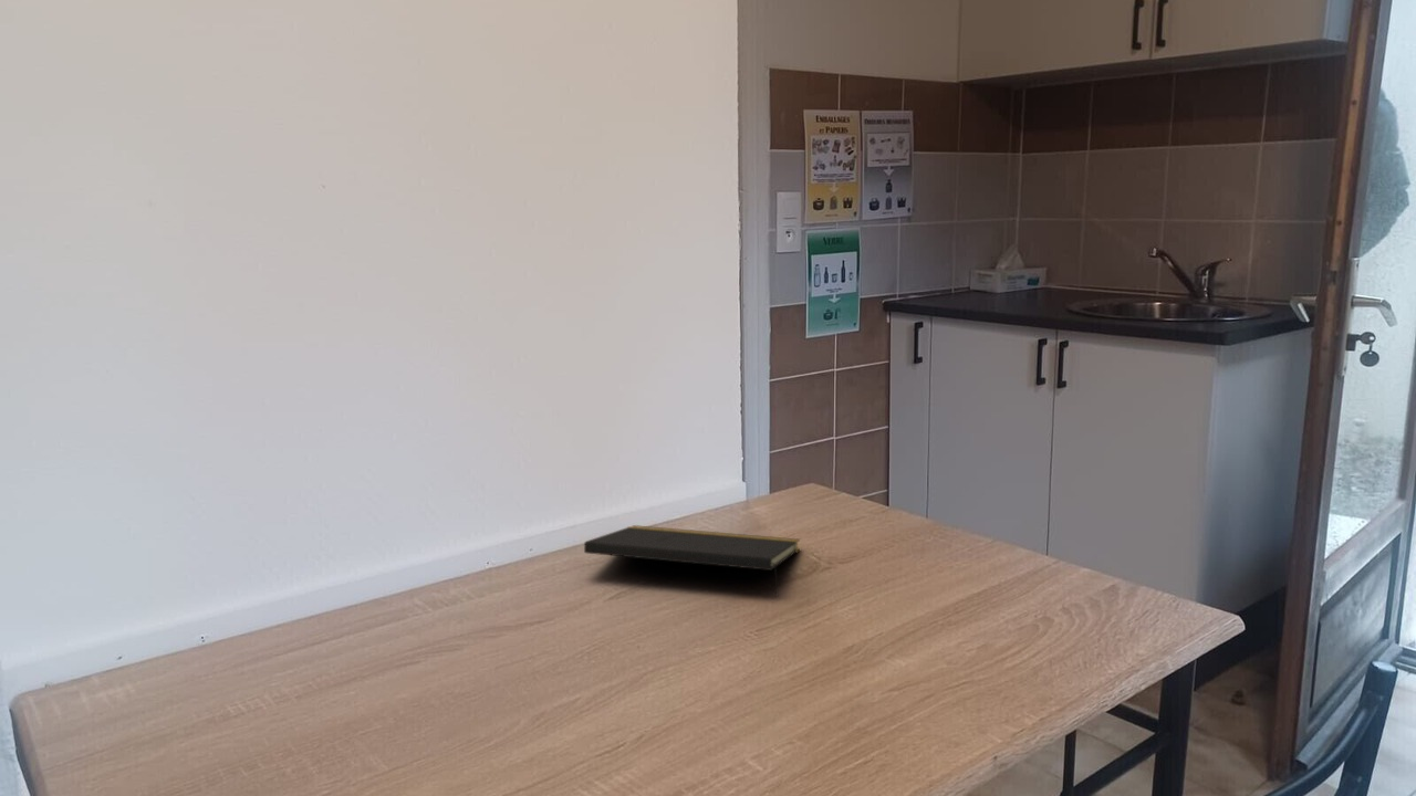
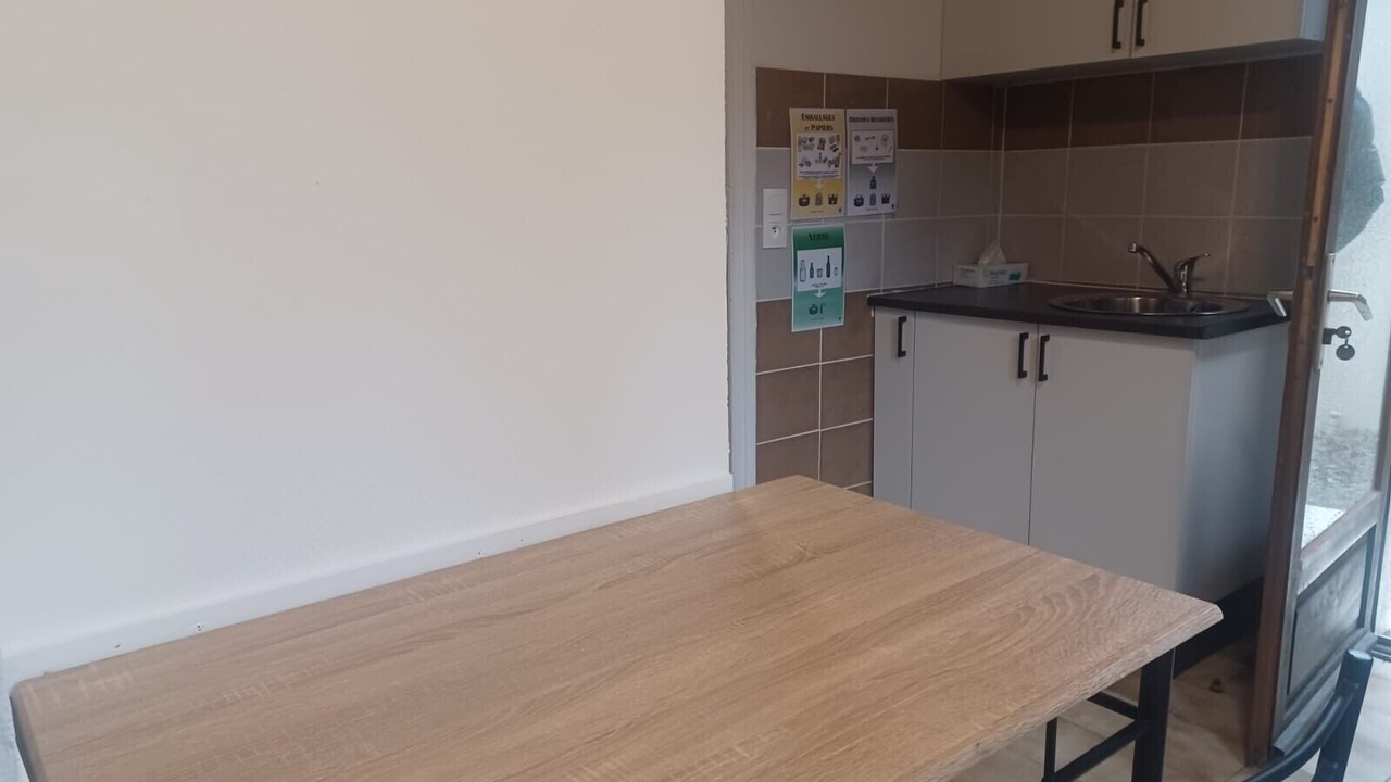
- notepad (696, 545)
